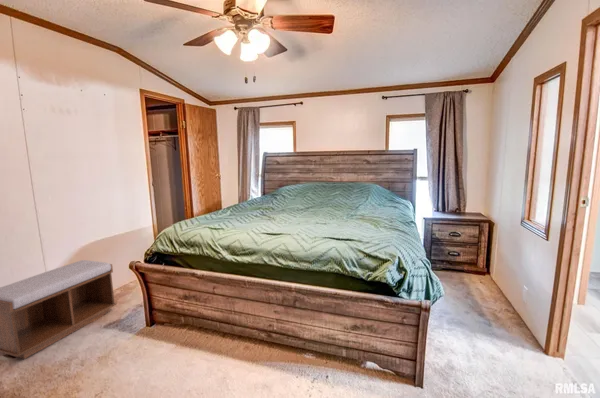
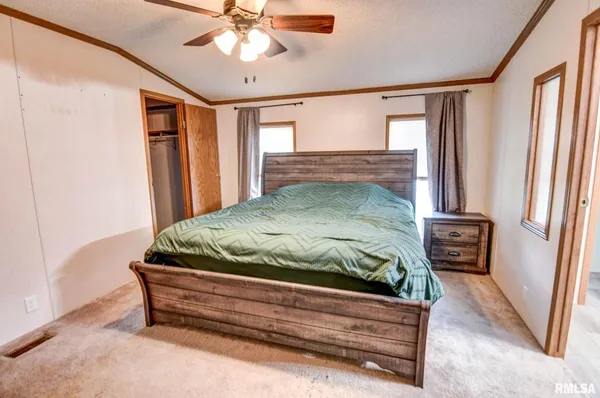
- bench (56, 302)
